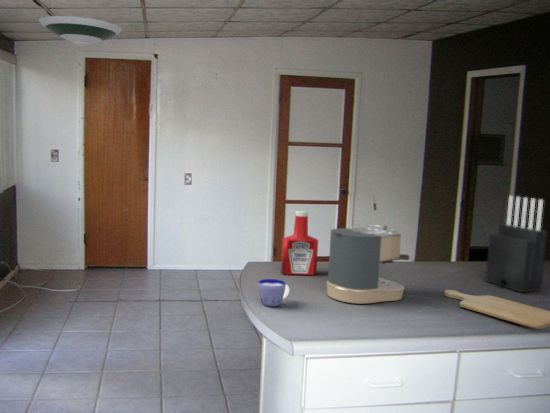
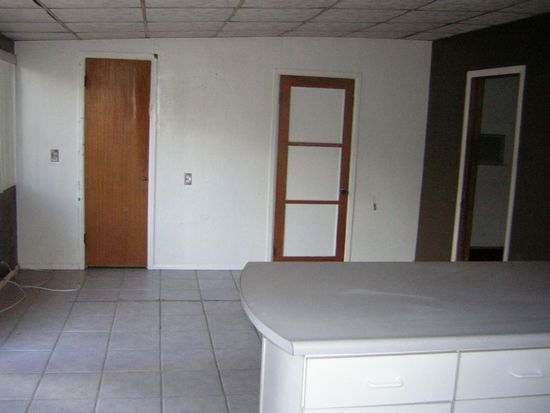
- cup (275, 292)
- chopping board (495, 306)
- knife block (514, 242)
- coffee maker (372, 260)
- soap bottle (300, 242)
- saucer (81, 34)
